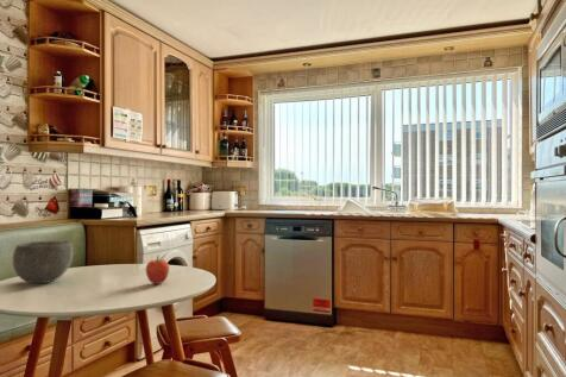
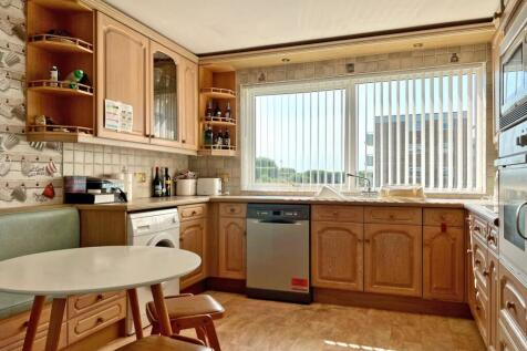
- apple (157, 269)
- bowl (43, 262)
